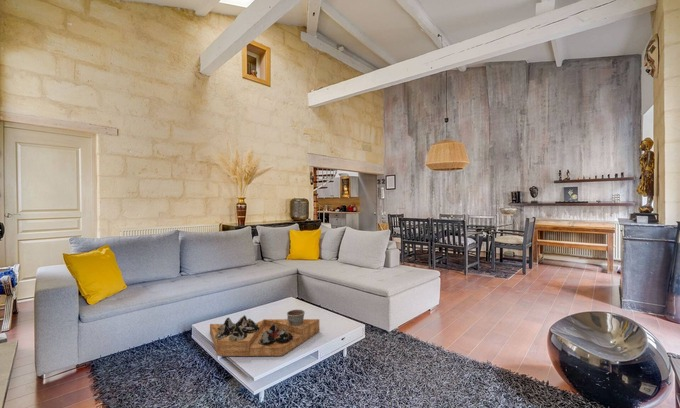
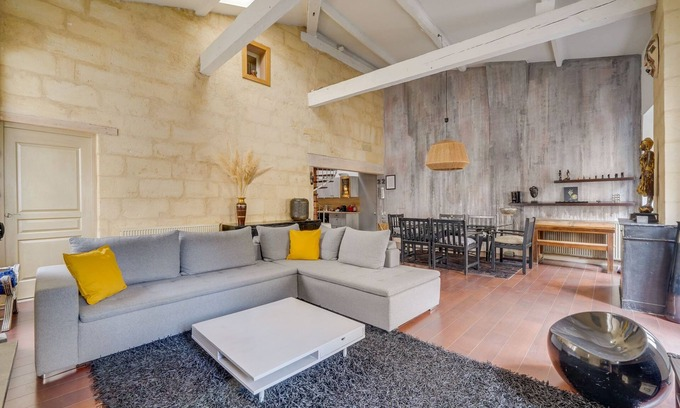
- decorative tray (268, 325)
